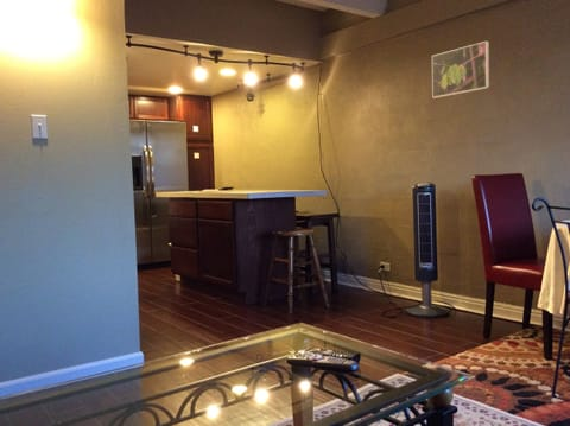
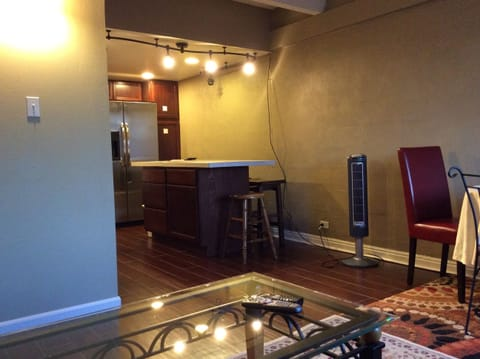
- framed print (458, 70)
